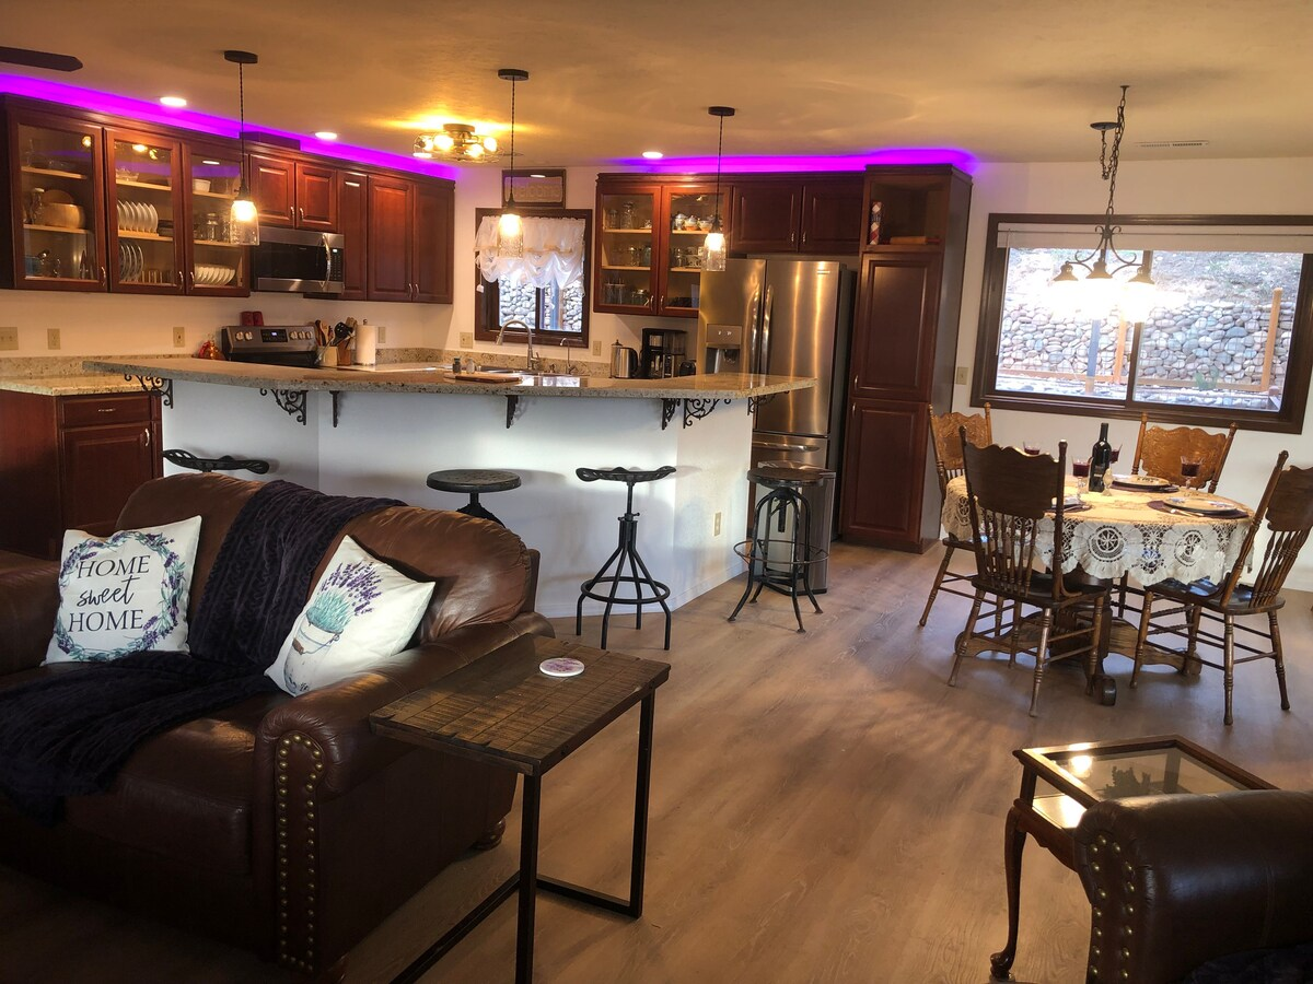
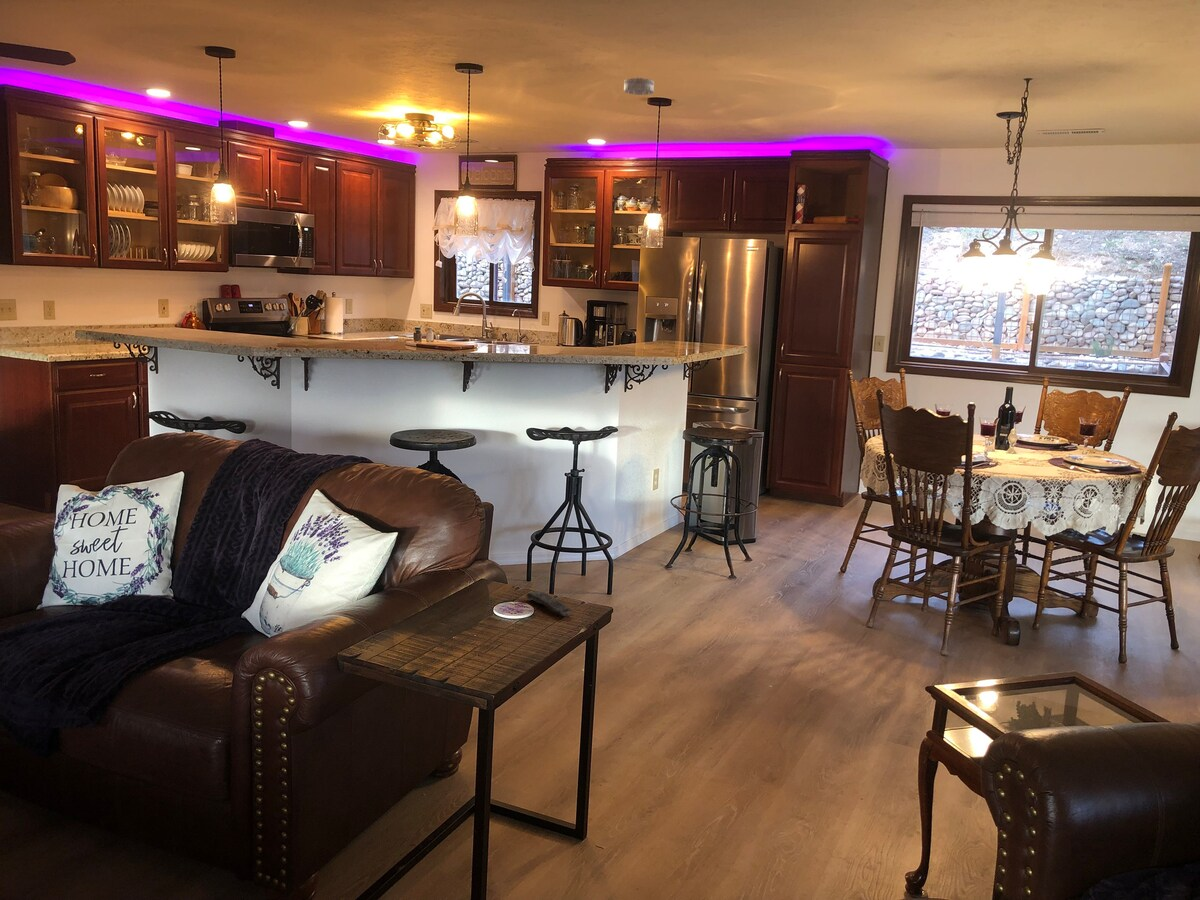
+ smoke detector (639, 86)
+ remote control (549, 602)
